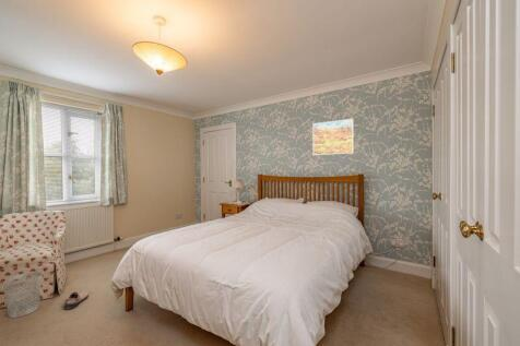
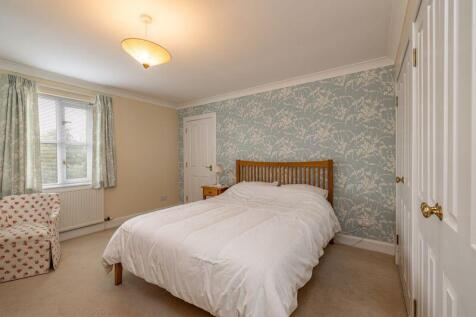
- shoe (78, 296)
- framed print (332, 138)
- wastebasket (23, 294)
